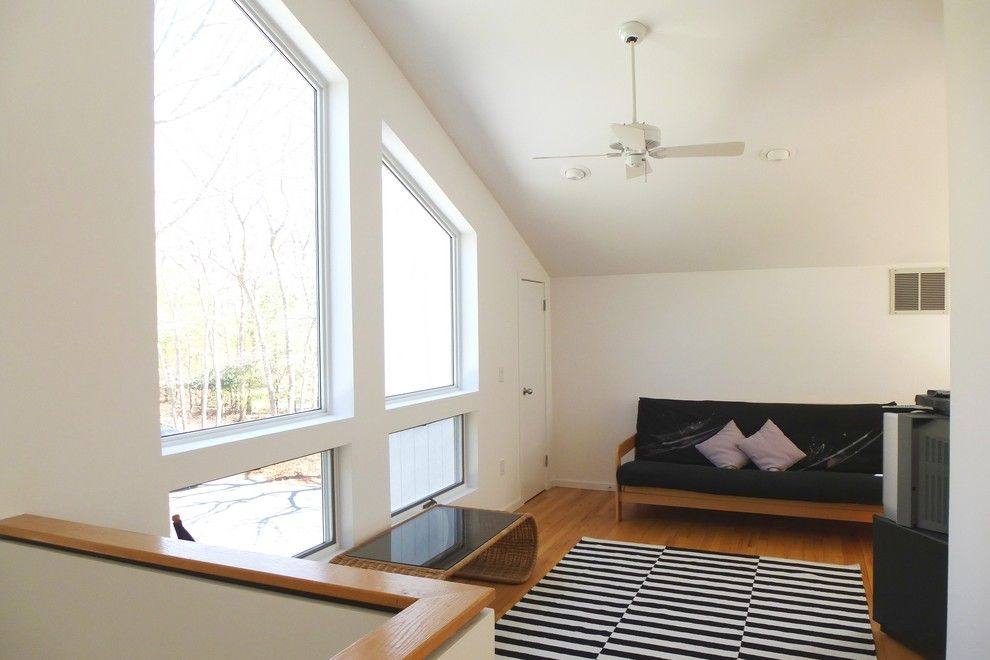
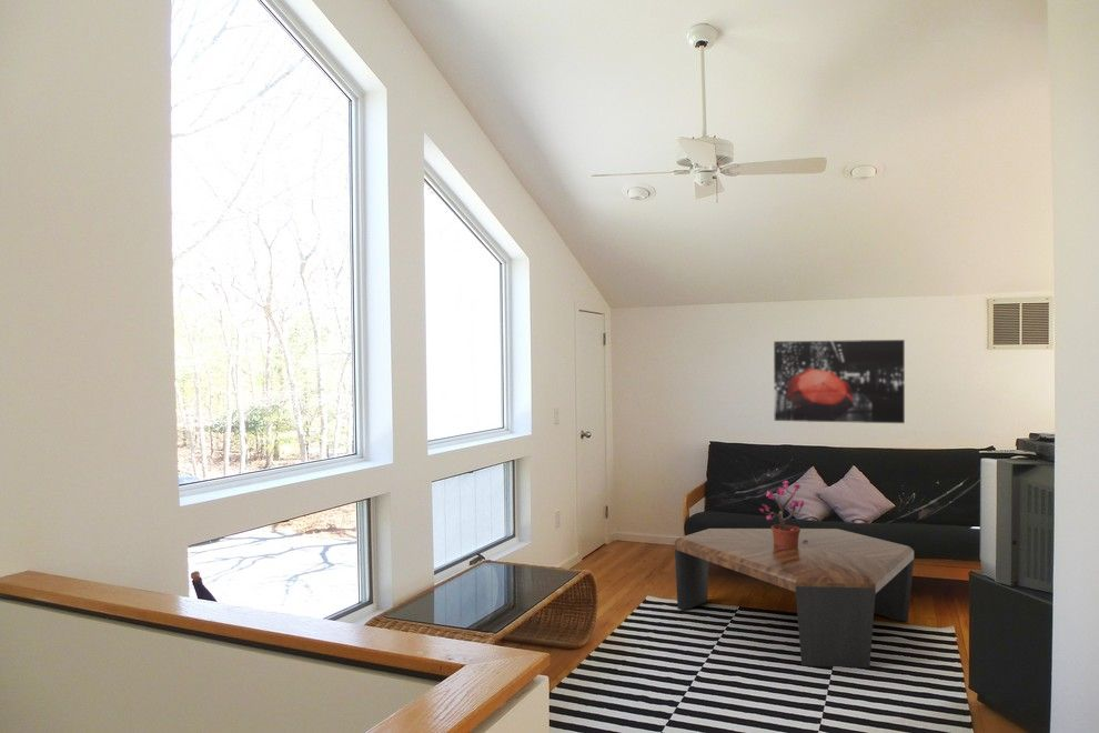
+ coffee table (800, 589)
+ wall art (837, 381)
+ potted plant (789, 515)
